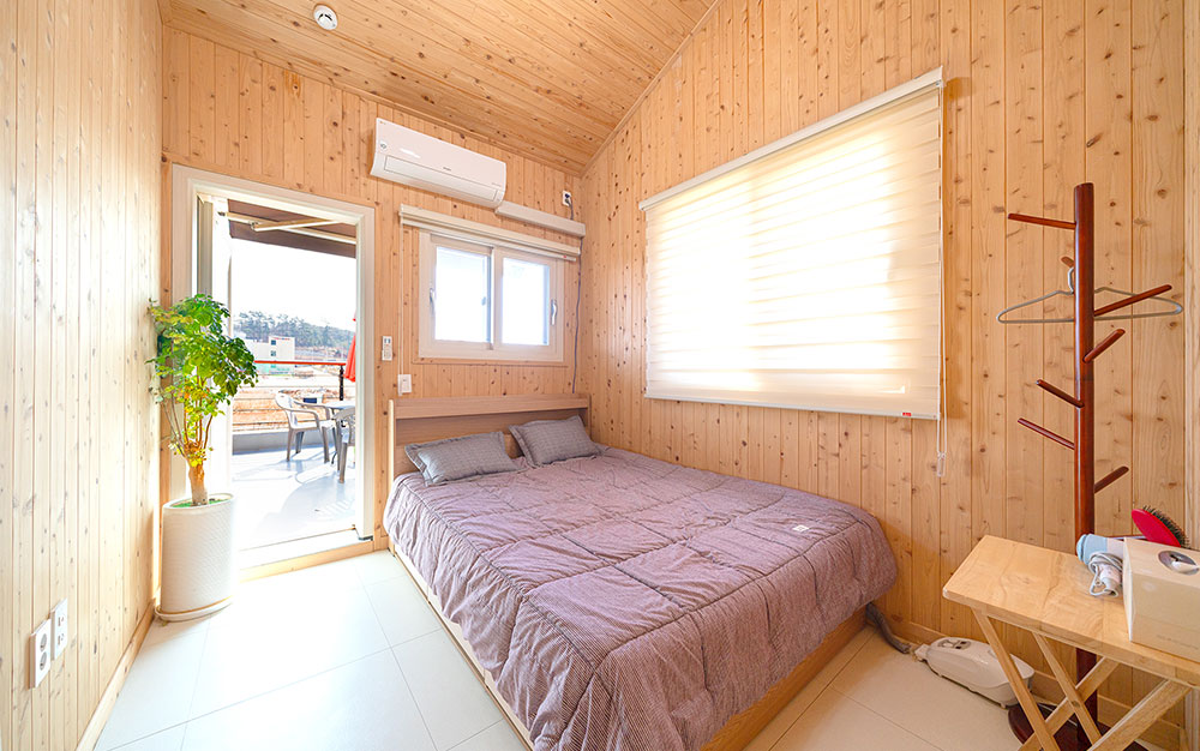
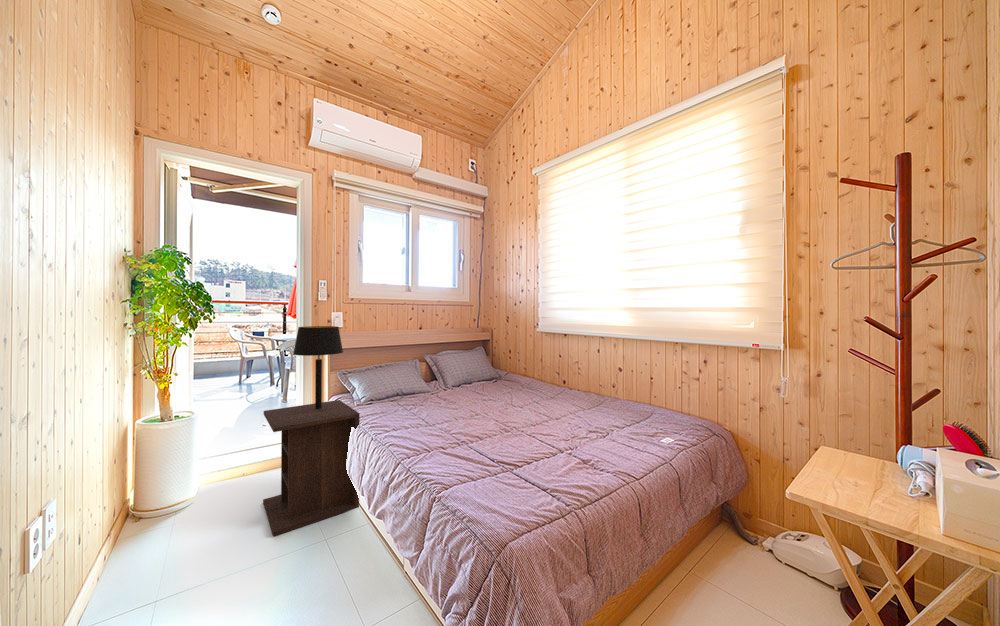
+ nightstand (310, 458)
+ table lamp (318, 367)
